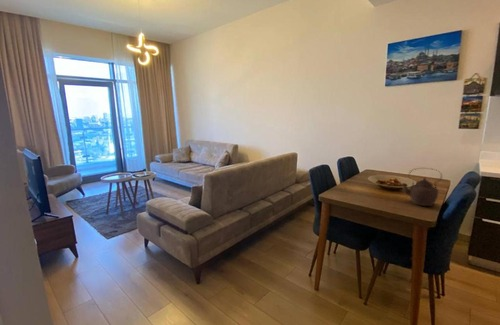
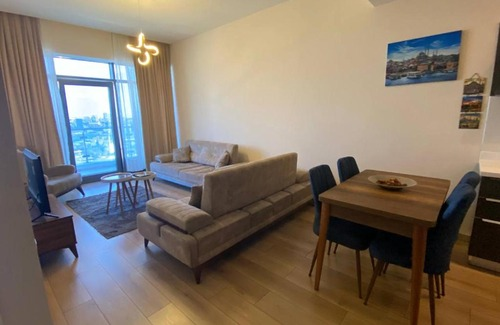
- teapot (420, 185)
